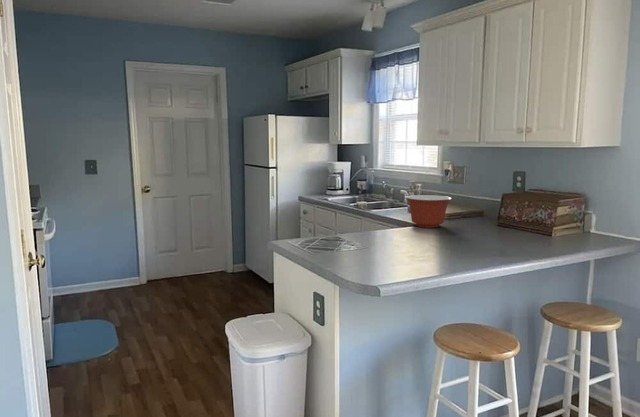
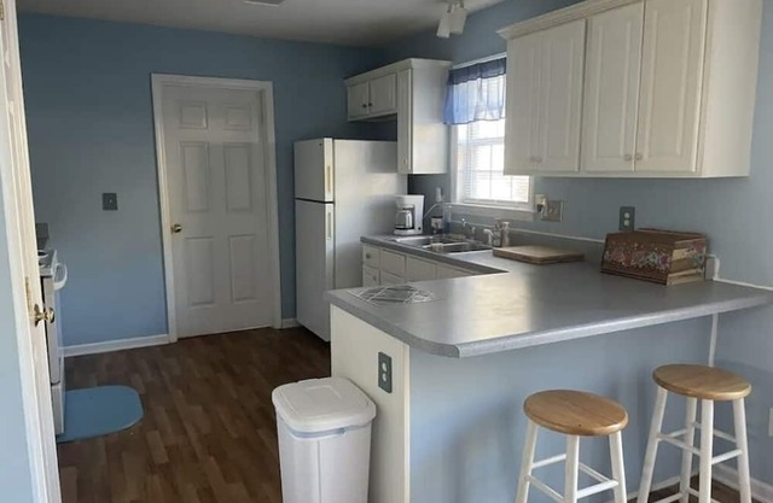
- mixing bowl (427, 211)
